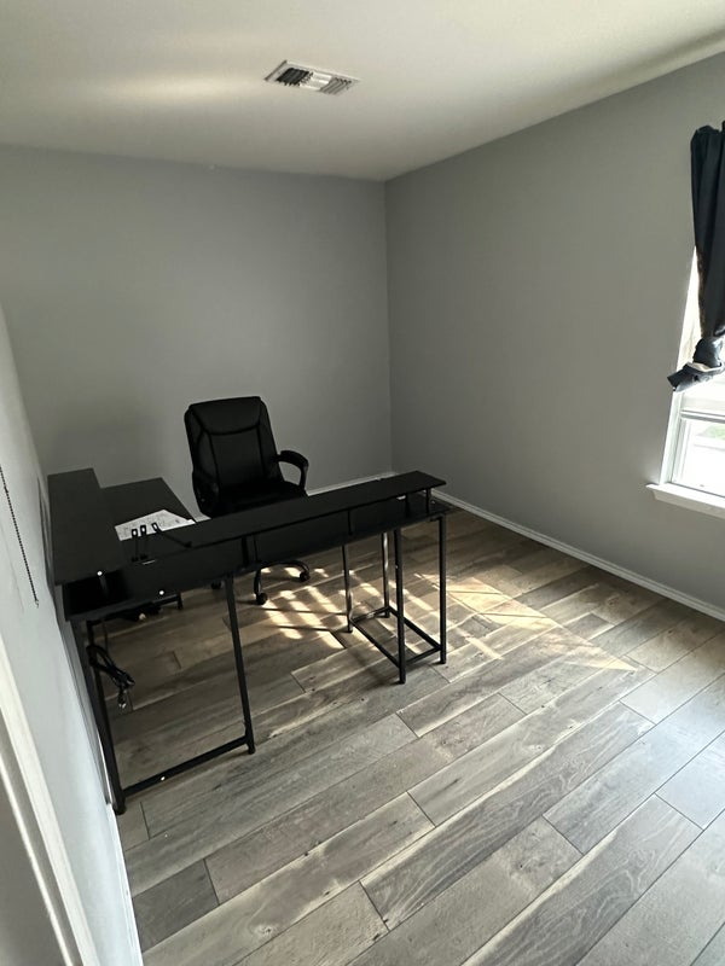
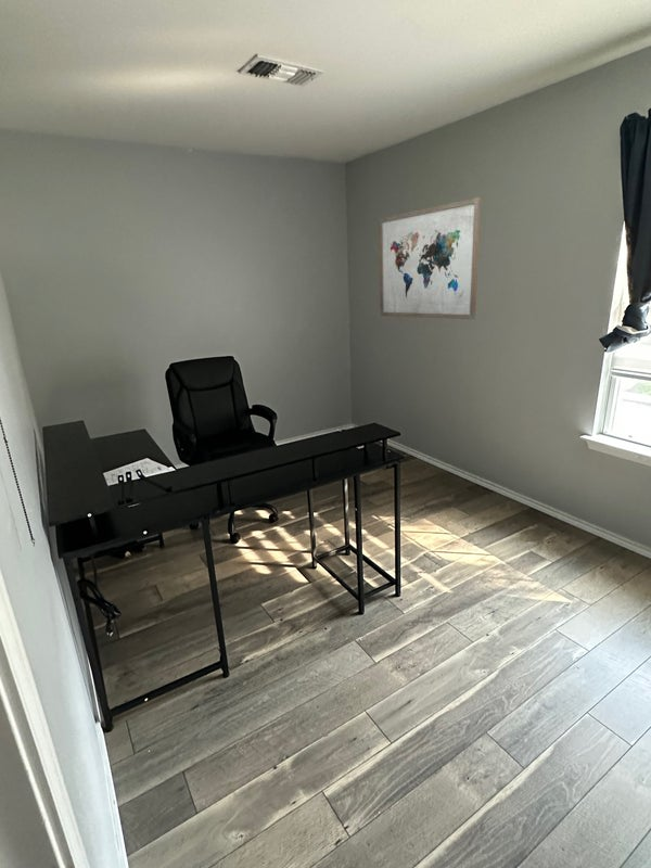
+ wall art (423, 265)
